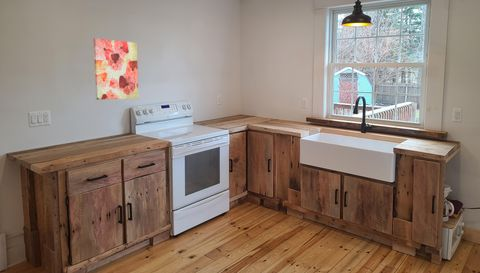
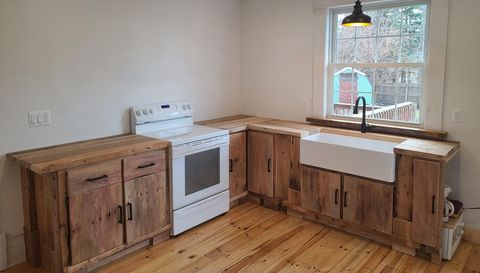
- wall art (117, 70)
